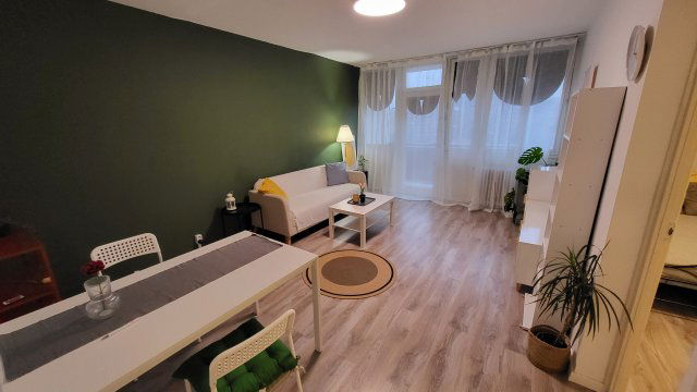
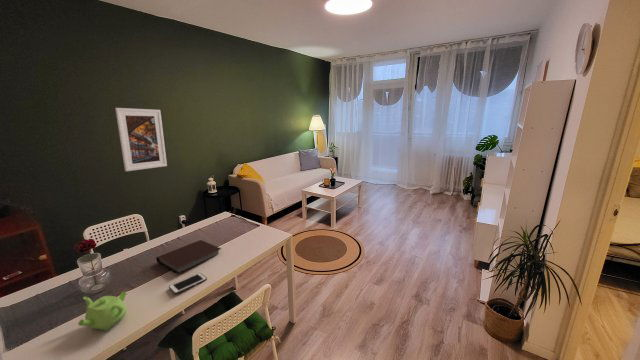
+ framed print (143, 139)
+ cell phone (188, 282)
+ notebook (190, 255)
+ teapot (104, 310)
